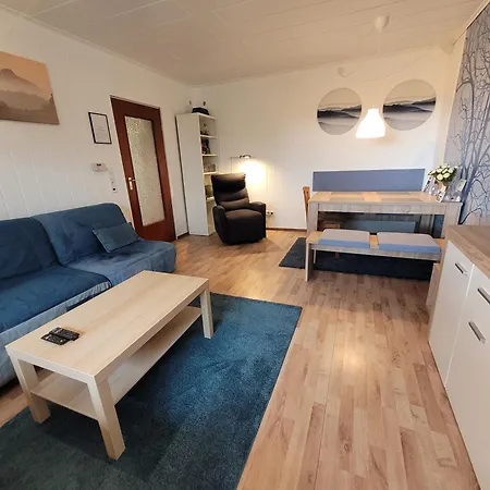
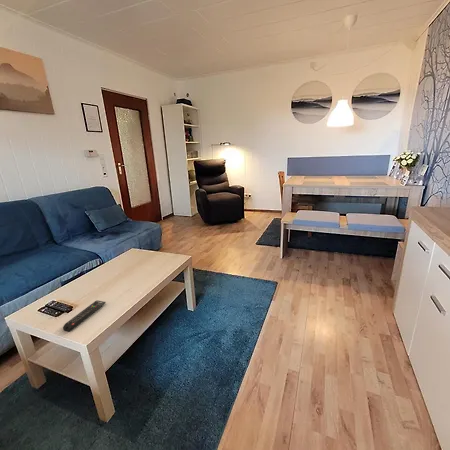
+ remote control (85, 314)
